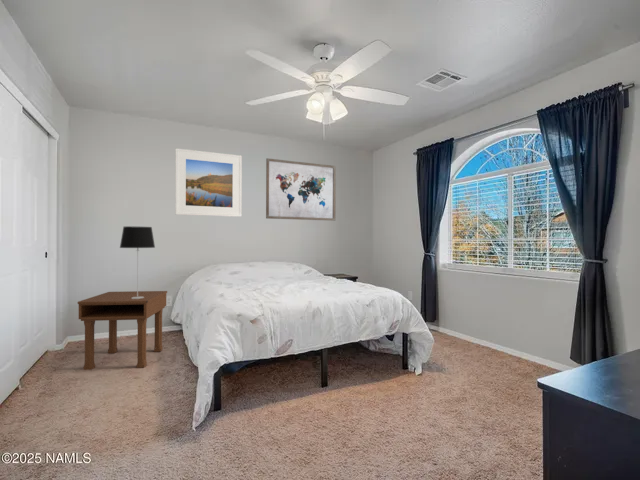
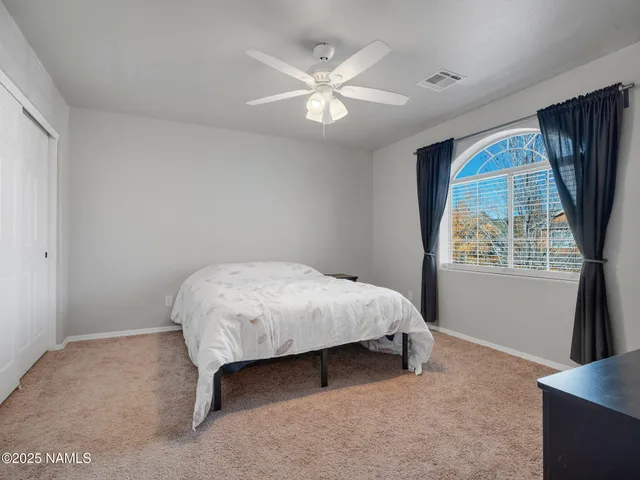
- nightstand (126, 319)
- table lamp (137, 262)
- wall art (302, 191)
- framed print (209, 184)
